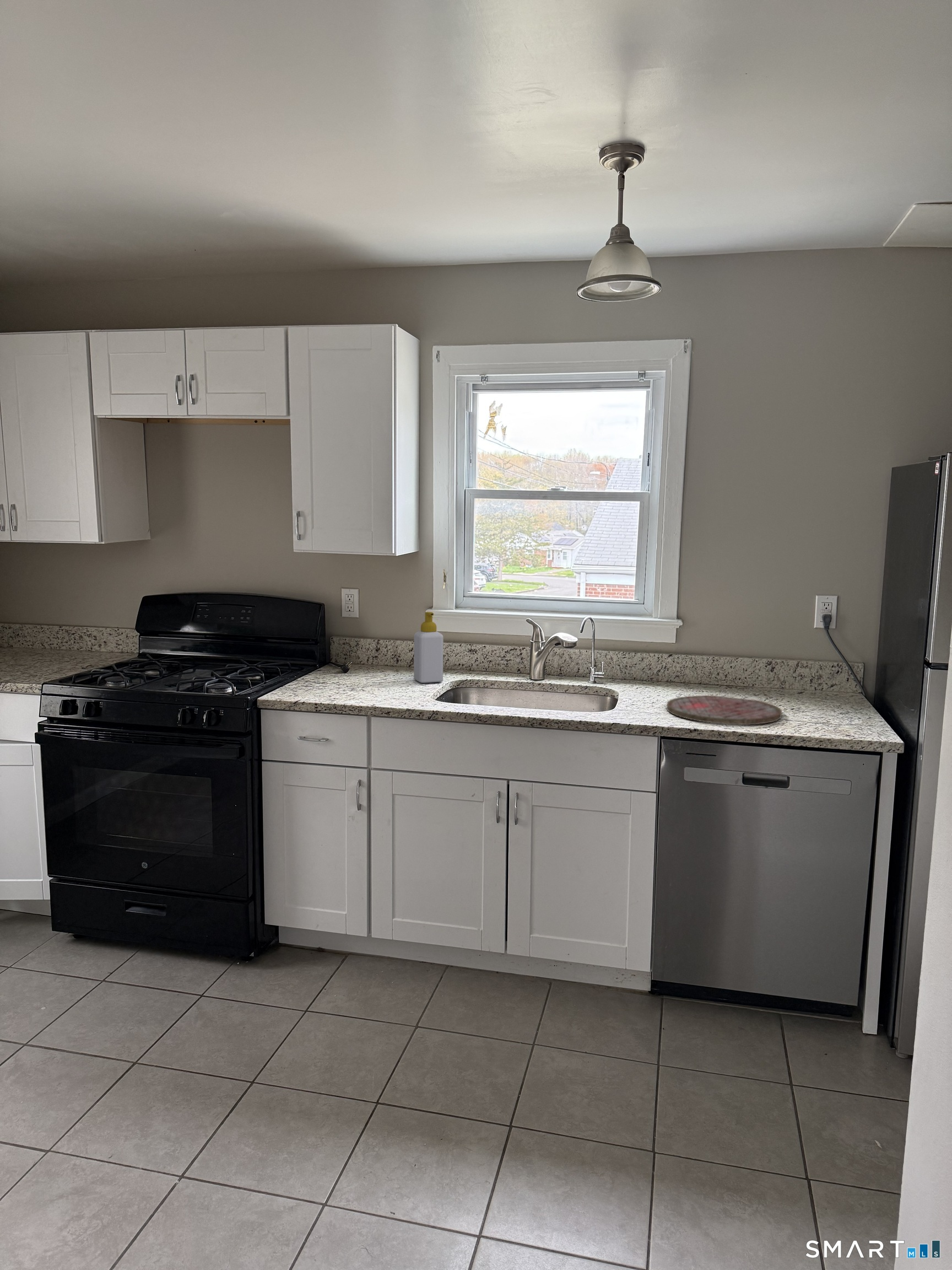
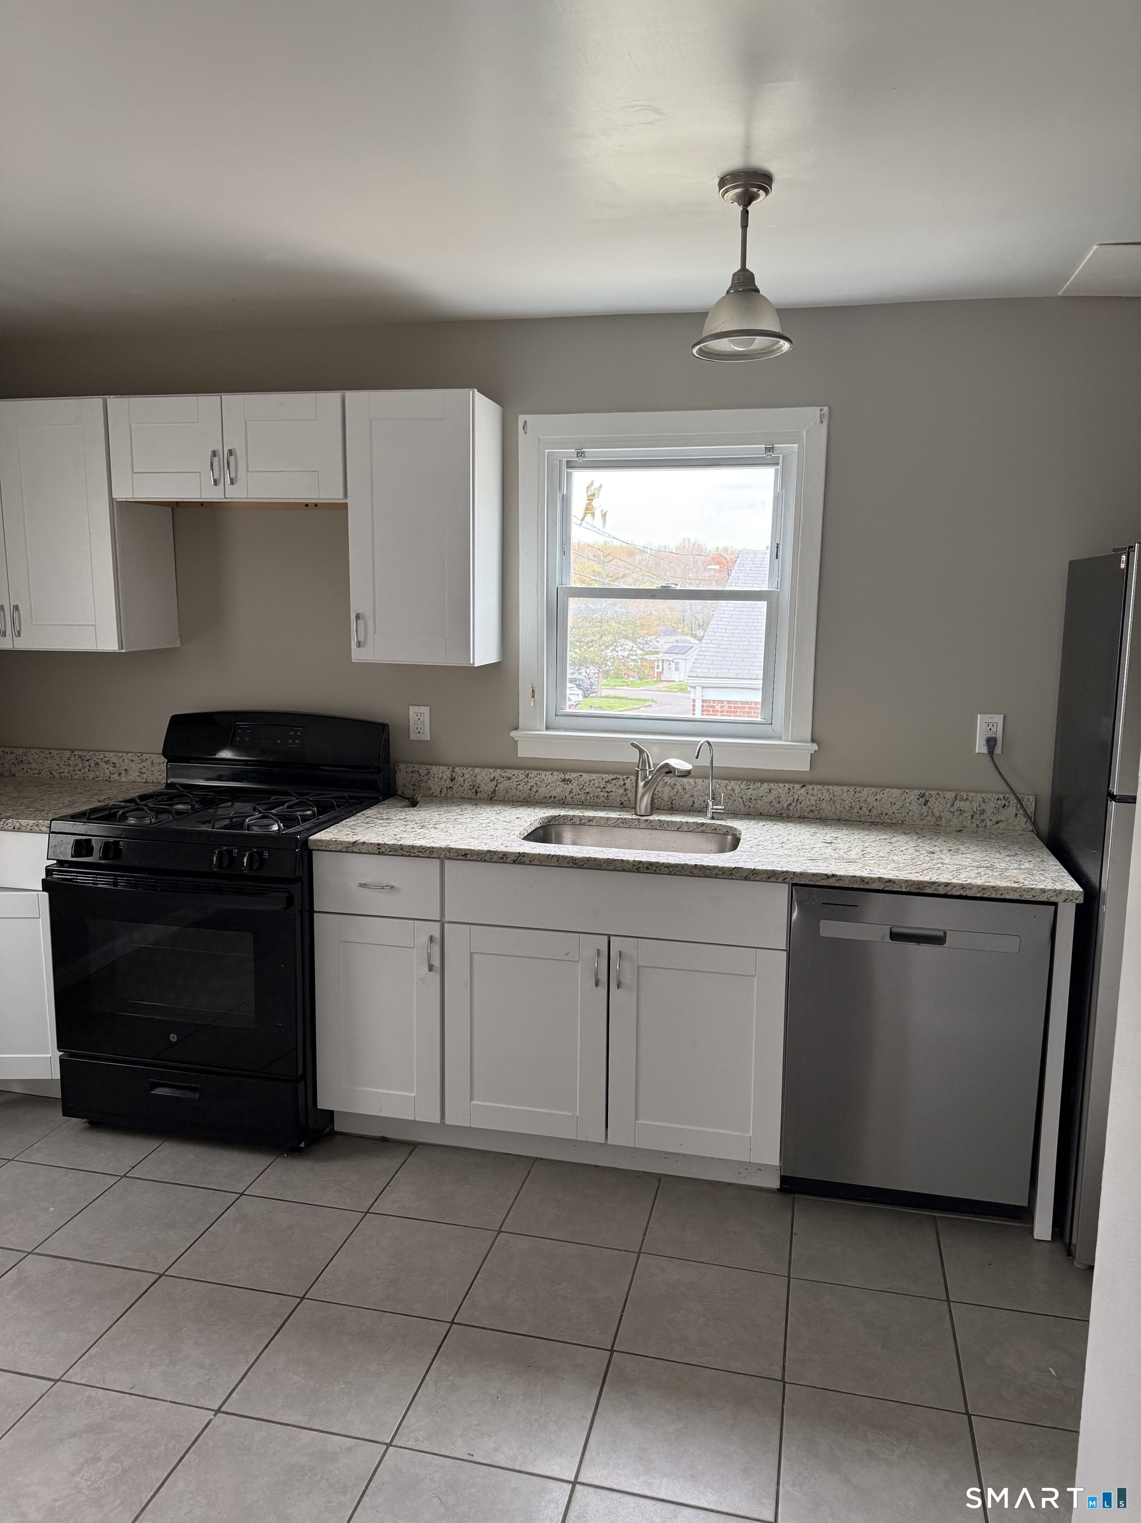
- cutting board (723, 709)
- soap bottle (428, 647)
